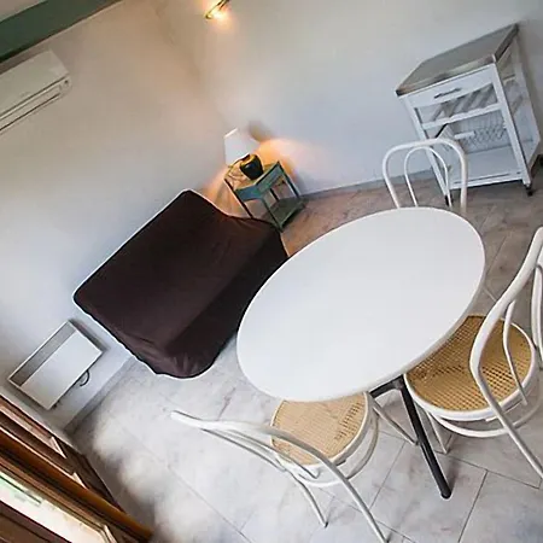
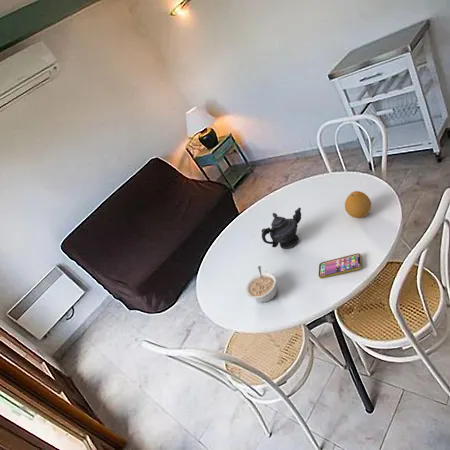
+ smartphone (339, 265)
+ teapot (283, 226)
+ fruit (357, 204)
+ legume (262, 287)
